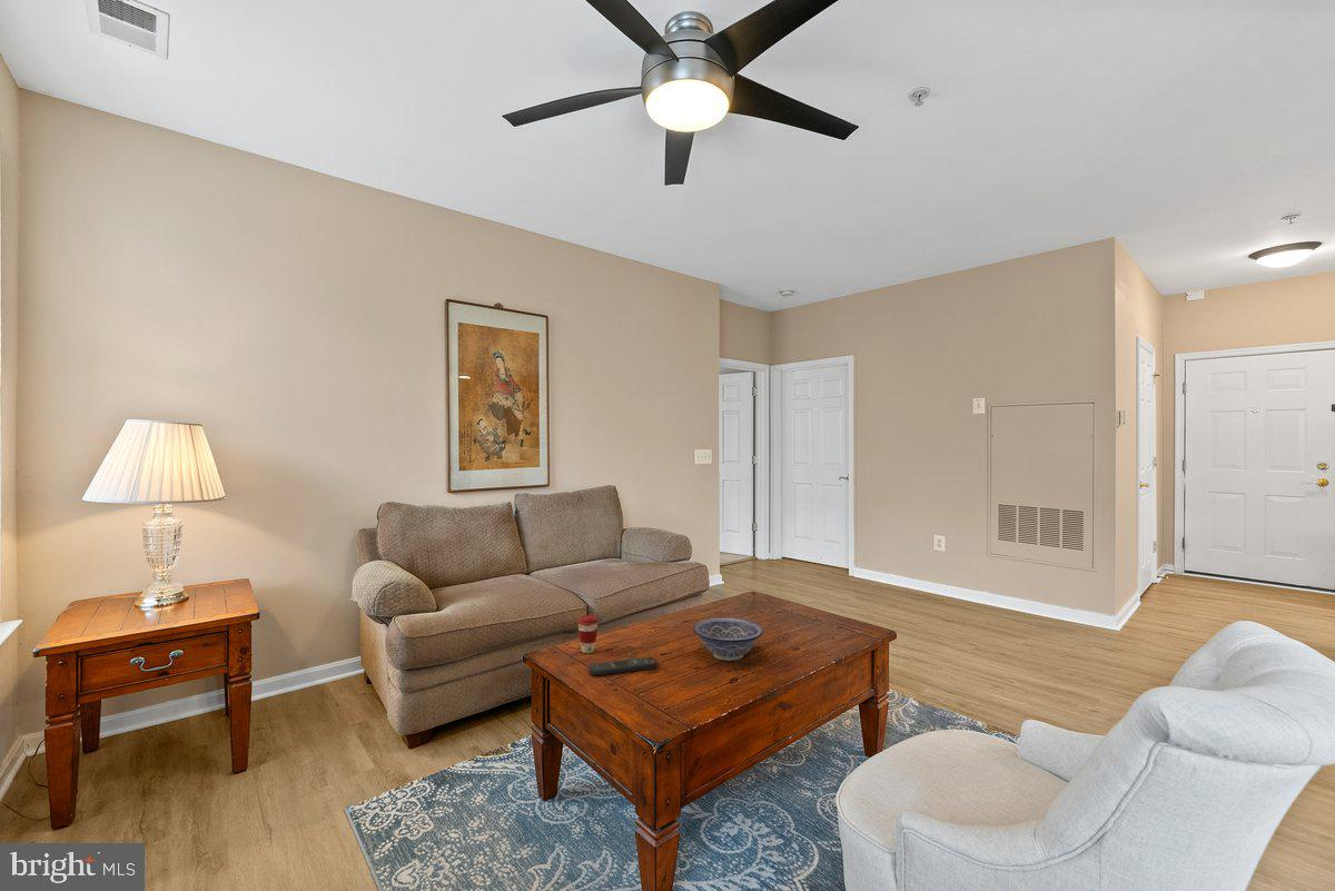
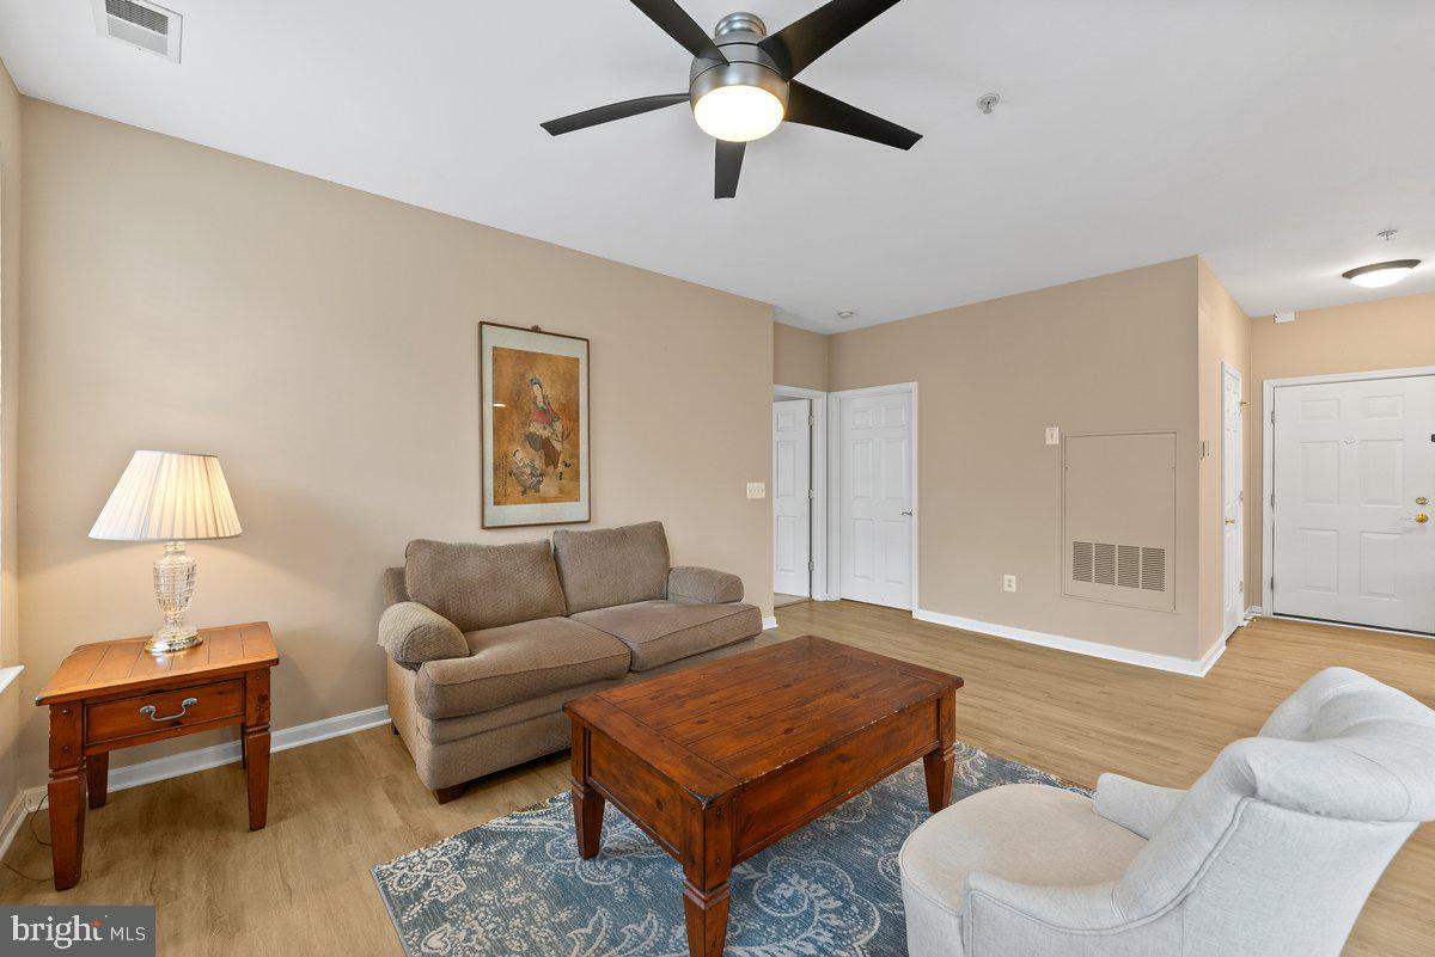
- coffee cup (587, 634)
- remote control (623, 665)
- decorative bowl (728, 641)
